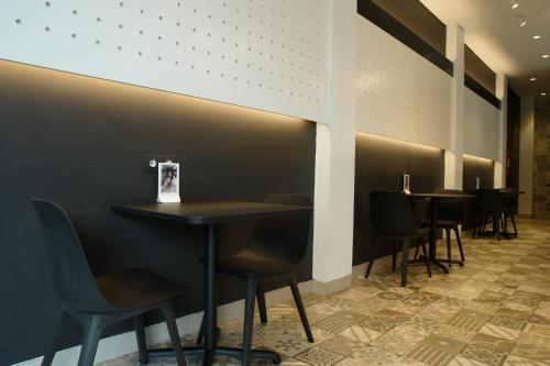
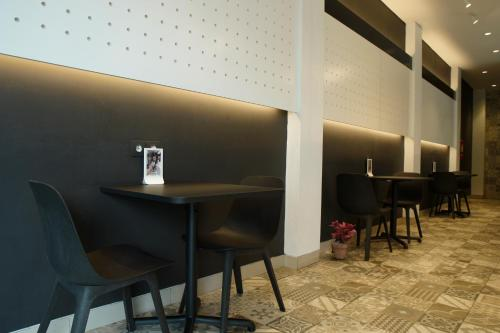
+ potted plant (342, 239)
